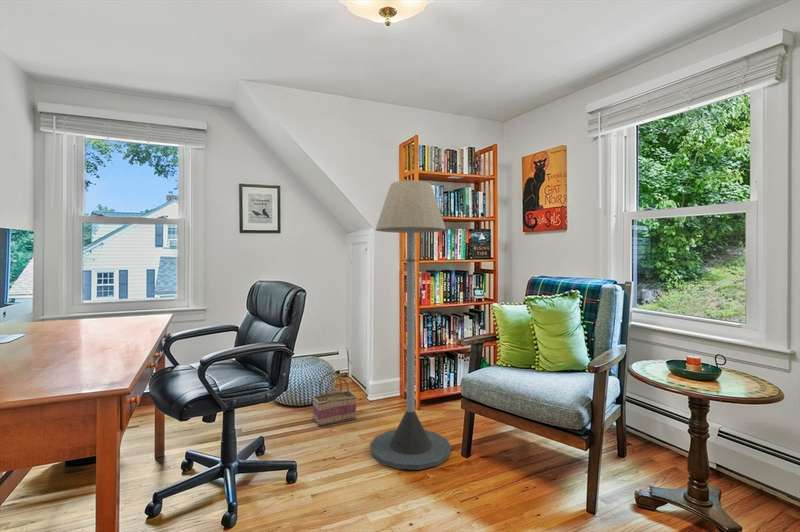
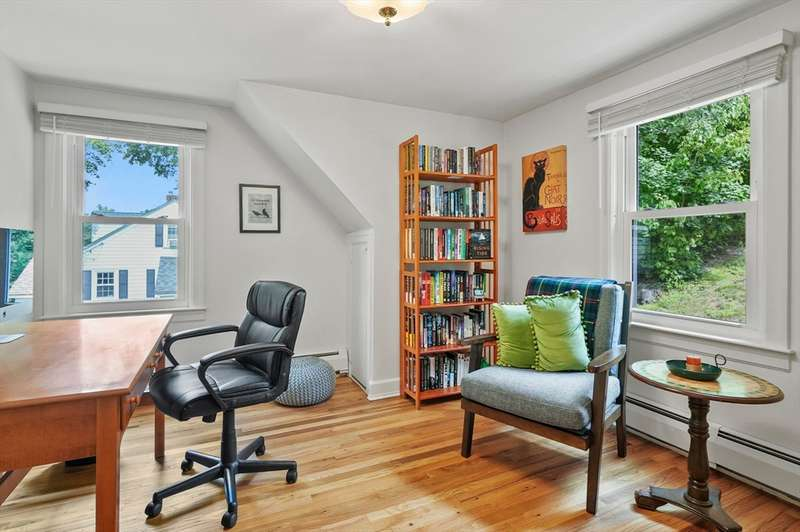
- basket (334, 396)
- floor lamp (410, 317)
